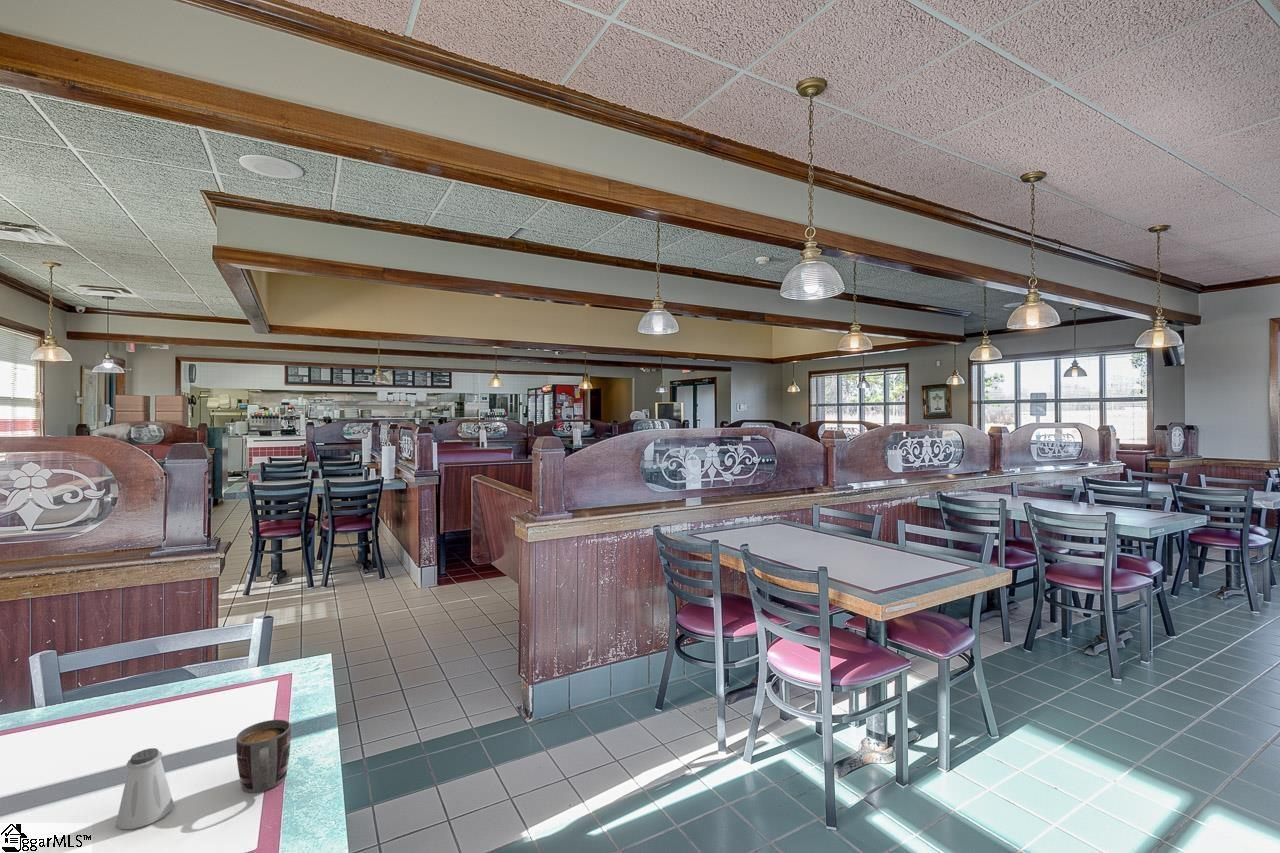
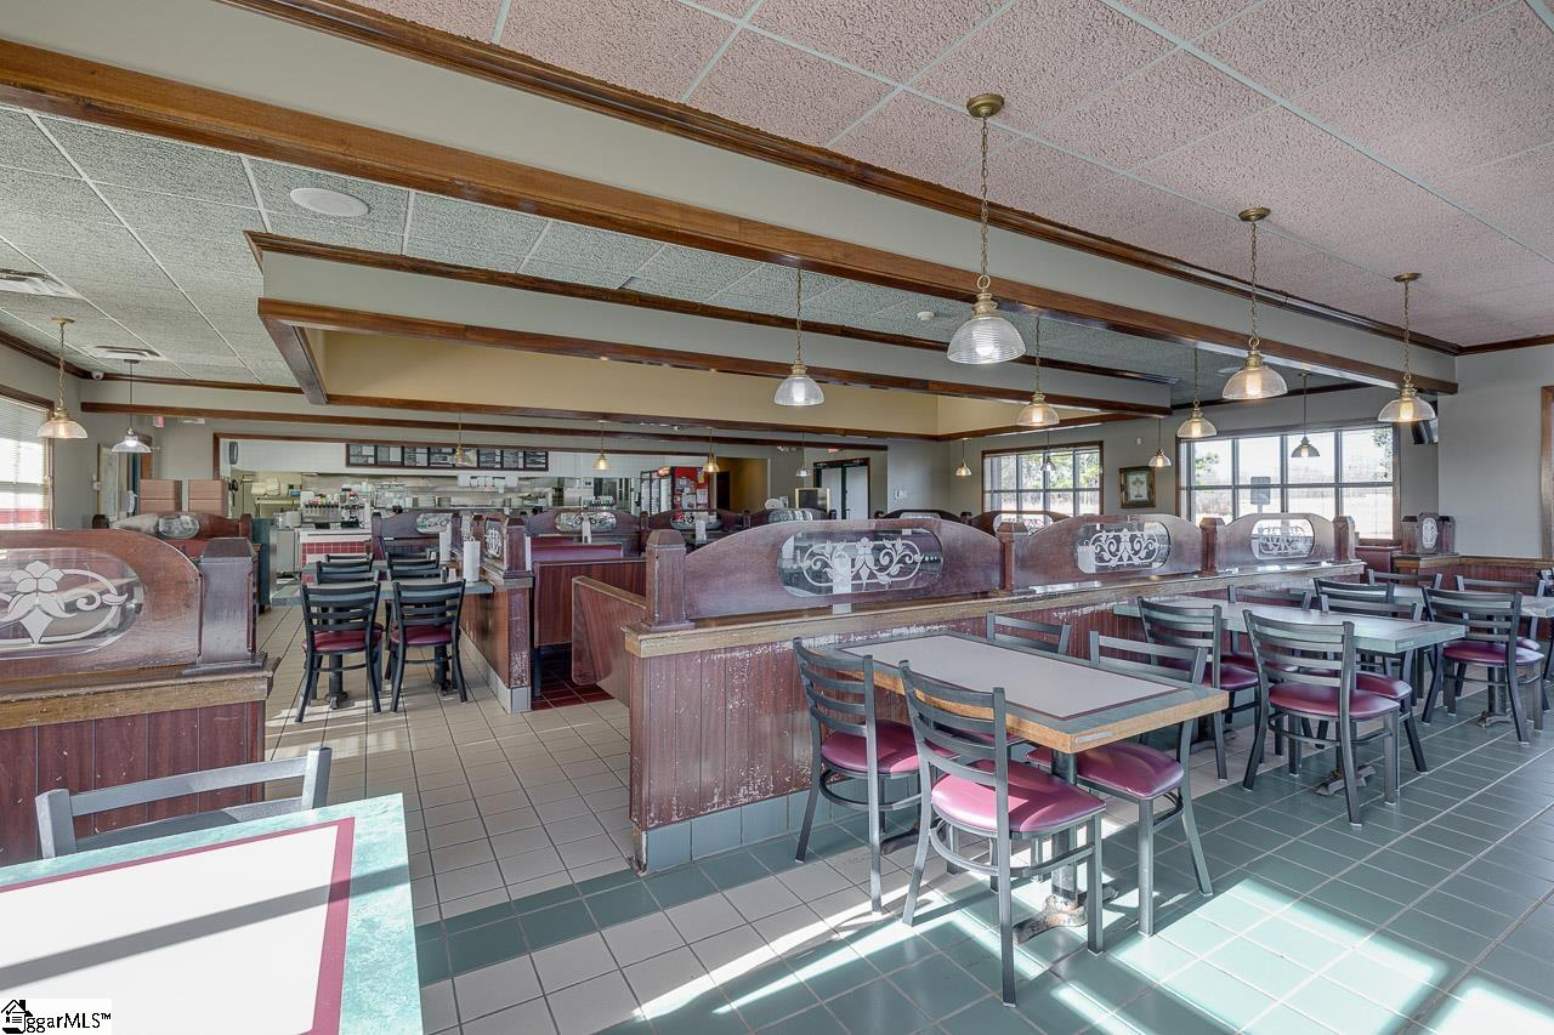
- saltshaker (145, 784)
- mug (264, 760)
